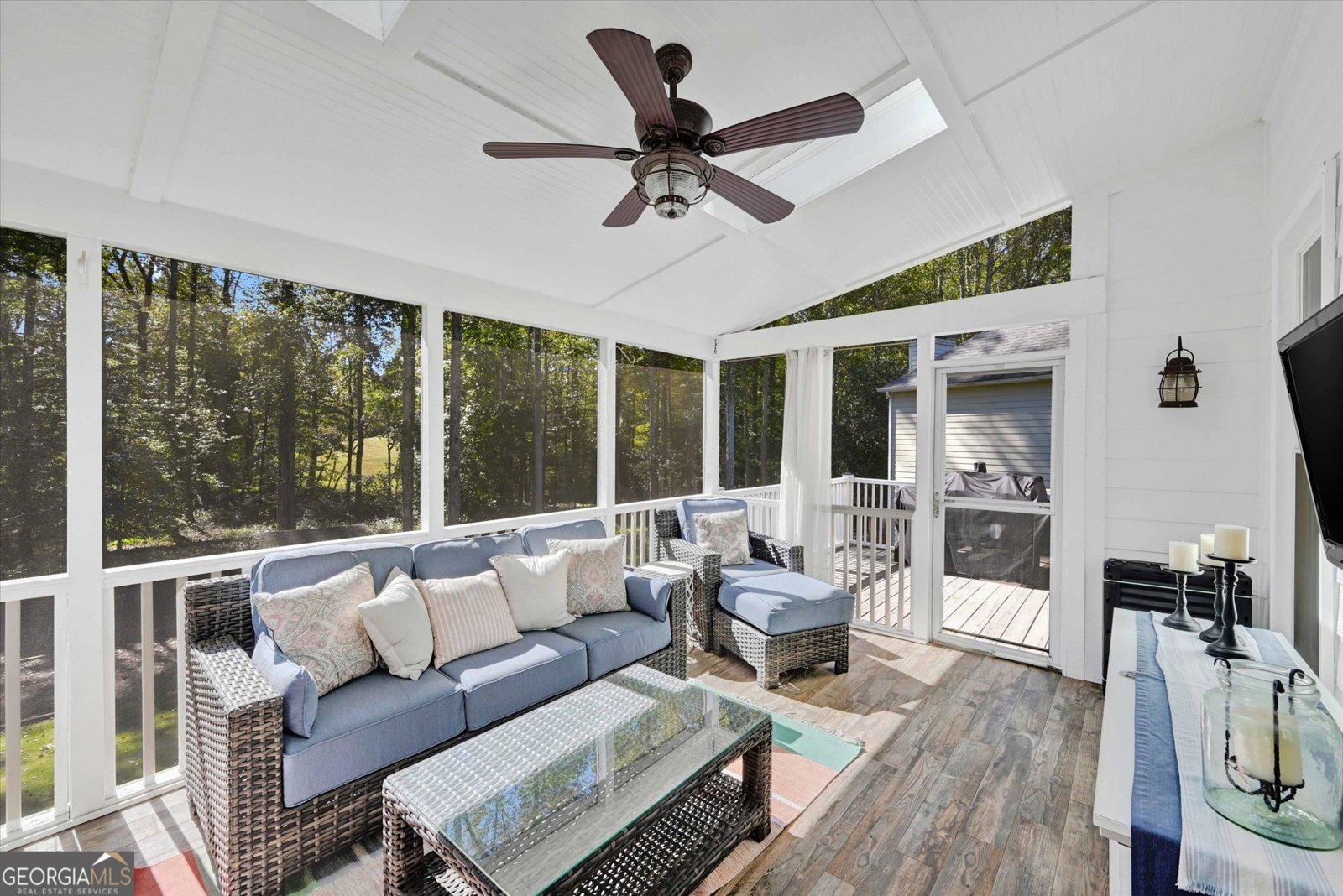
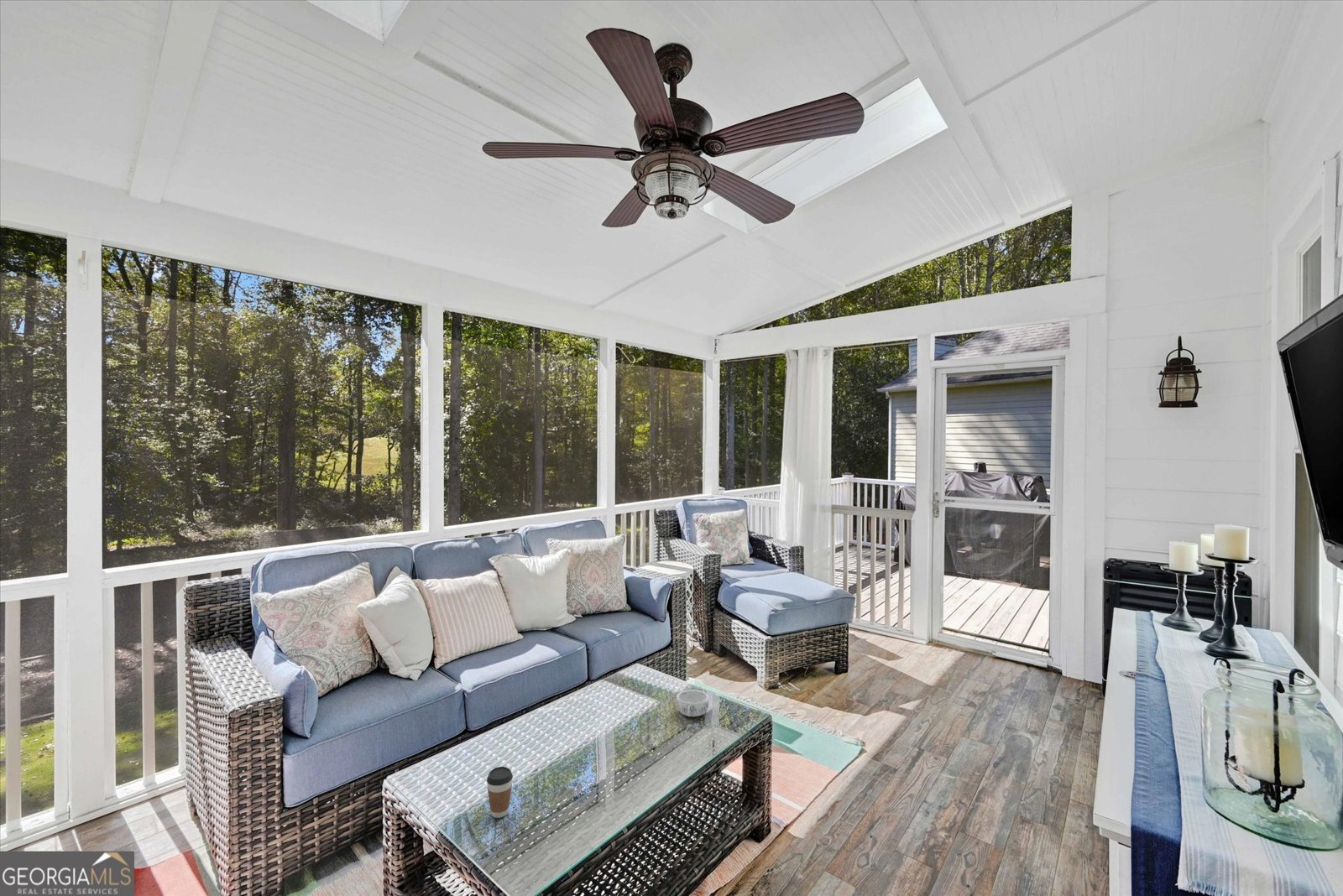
+ decorative bowl (692, 706)
+ coffee cup (499, 793)
